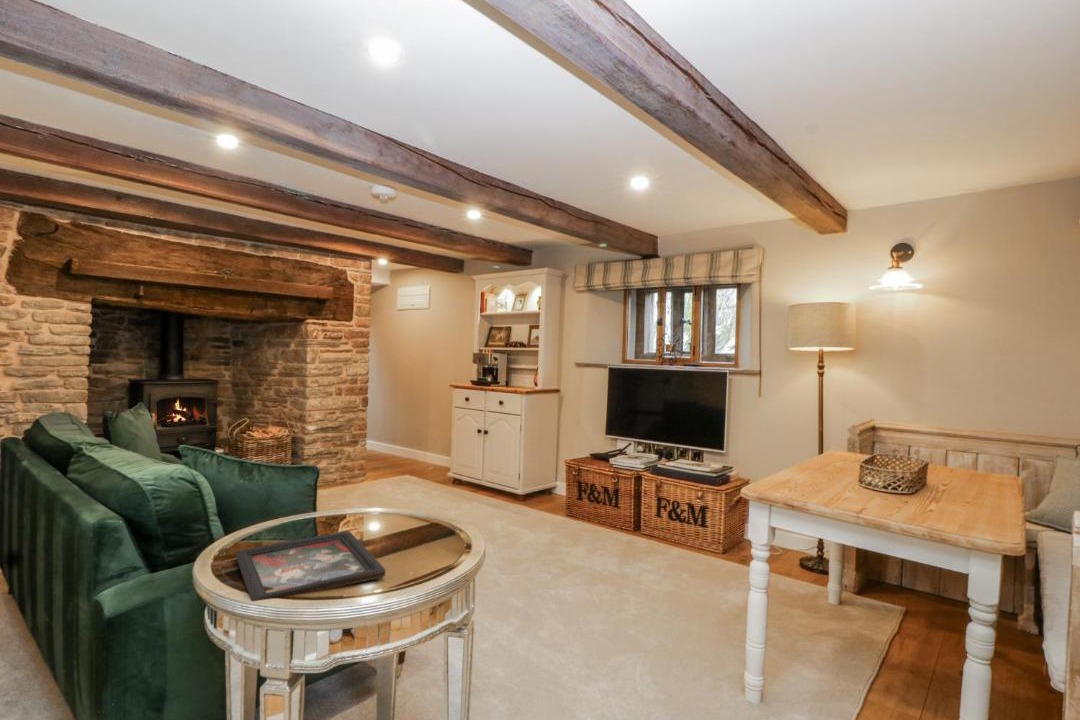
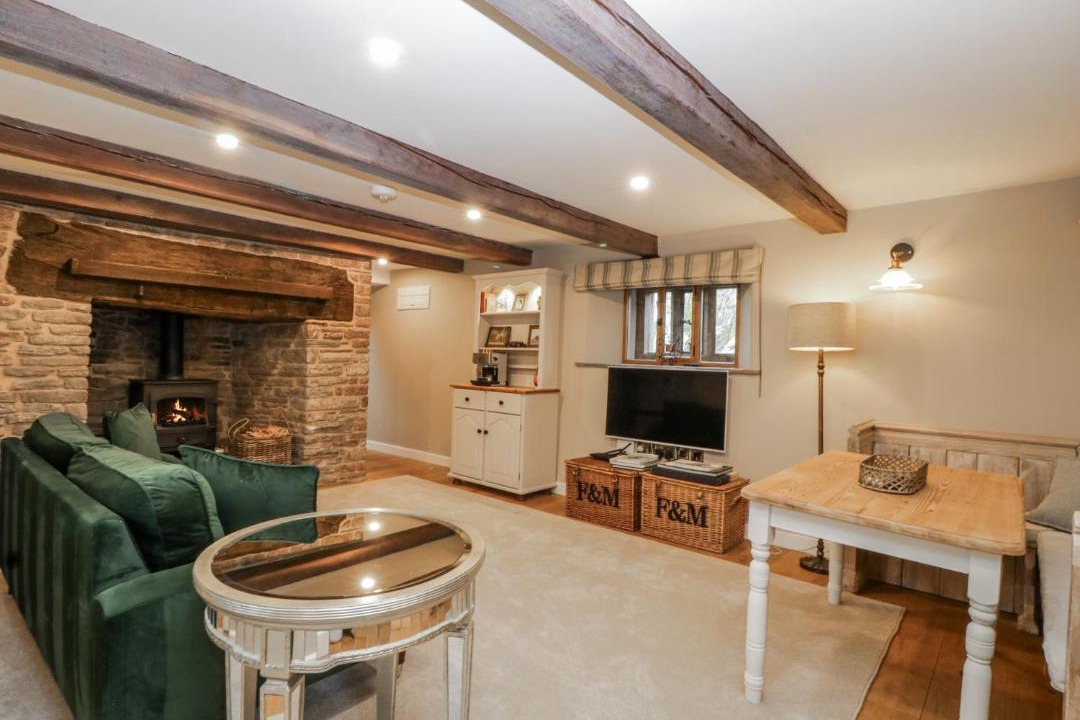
- decorative tray (307, 562)
